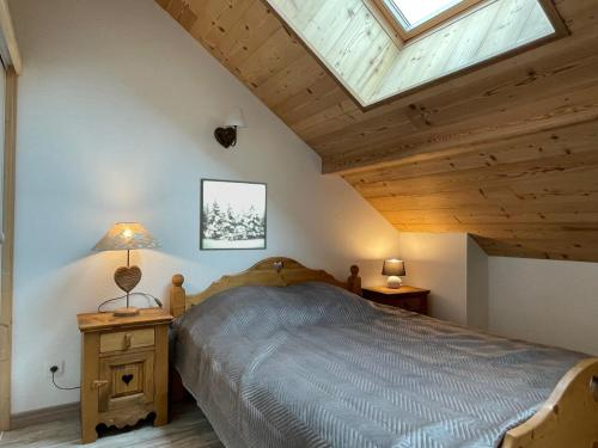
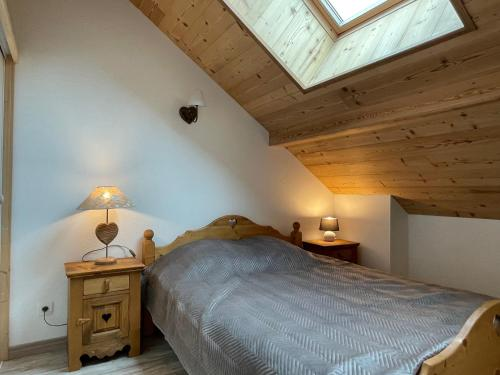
- wall art (234, 215)
